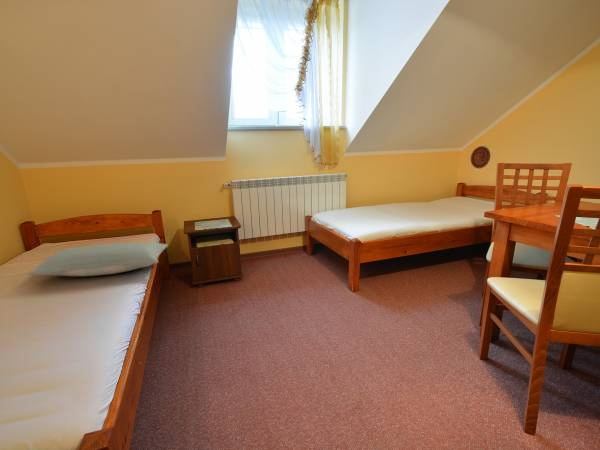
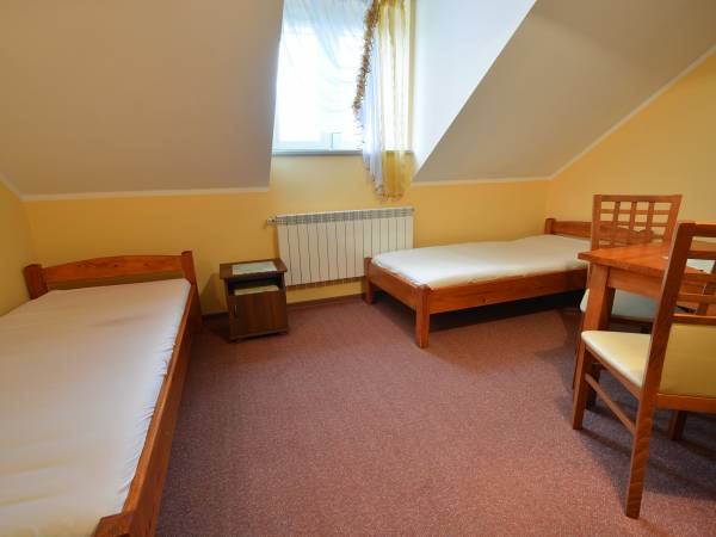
- pillow (105, 258)
- decorative plate (480, 157)
